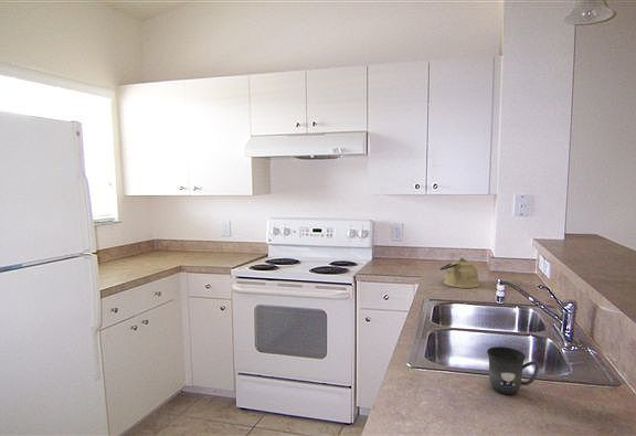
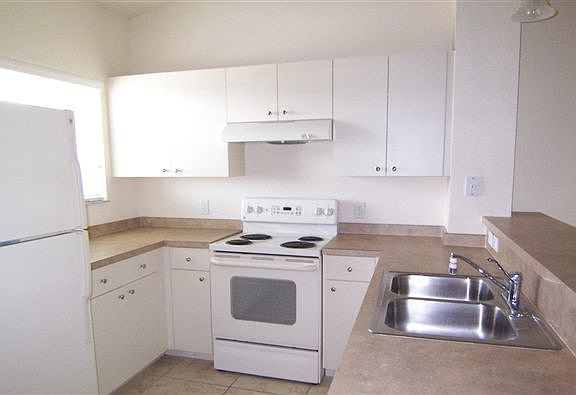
- kettle (459, 270)
- mug (512, 372)
